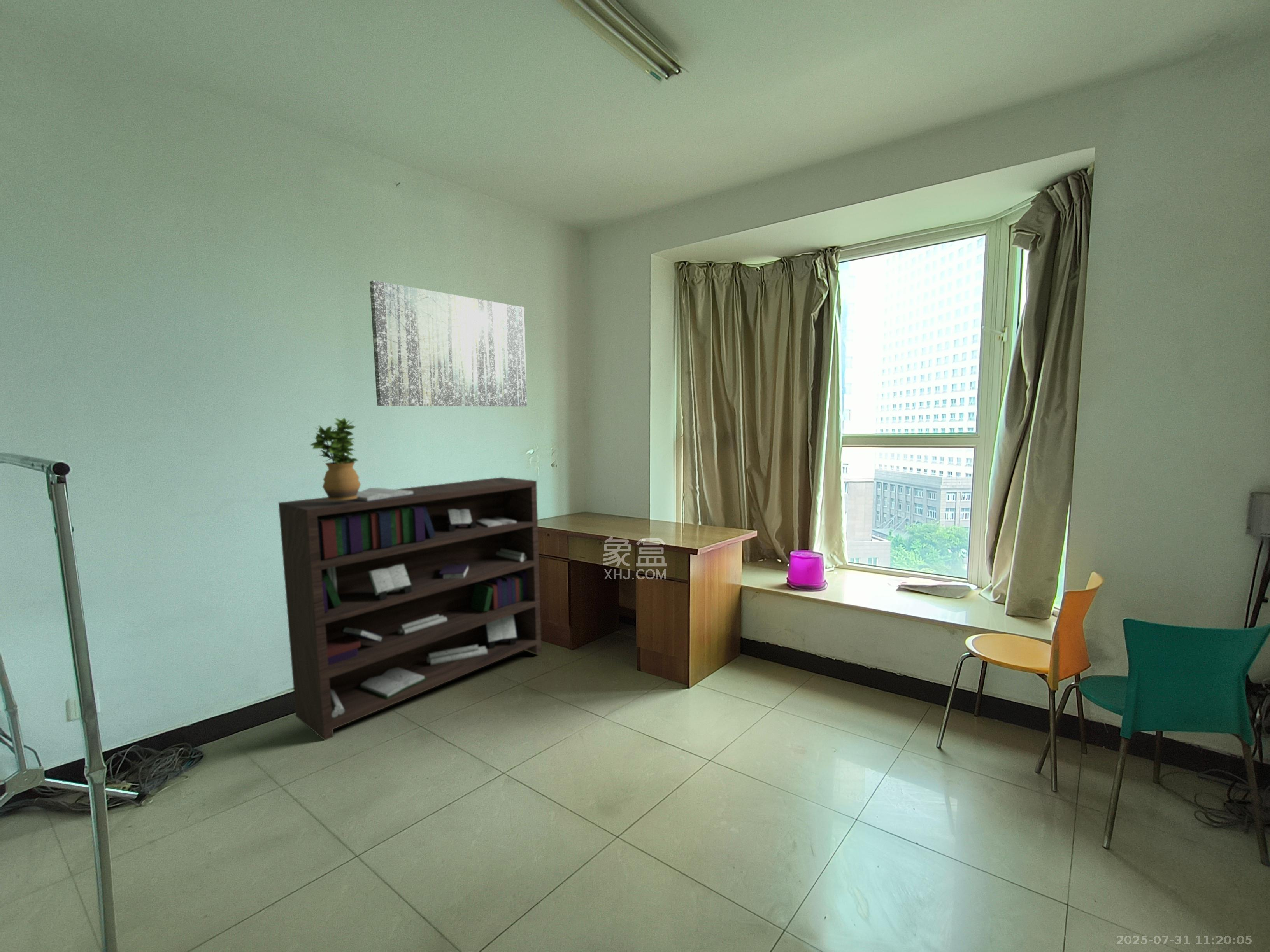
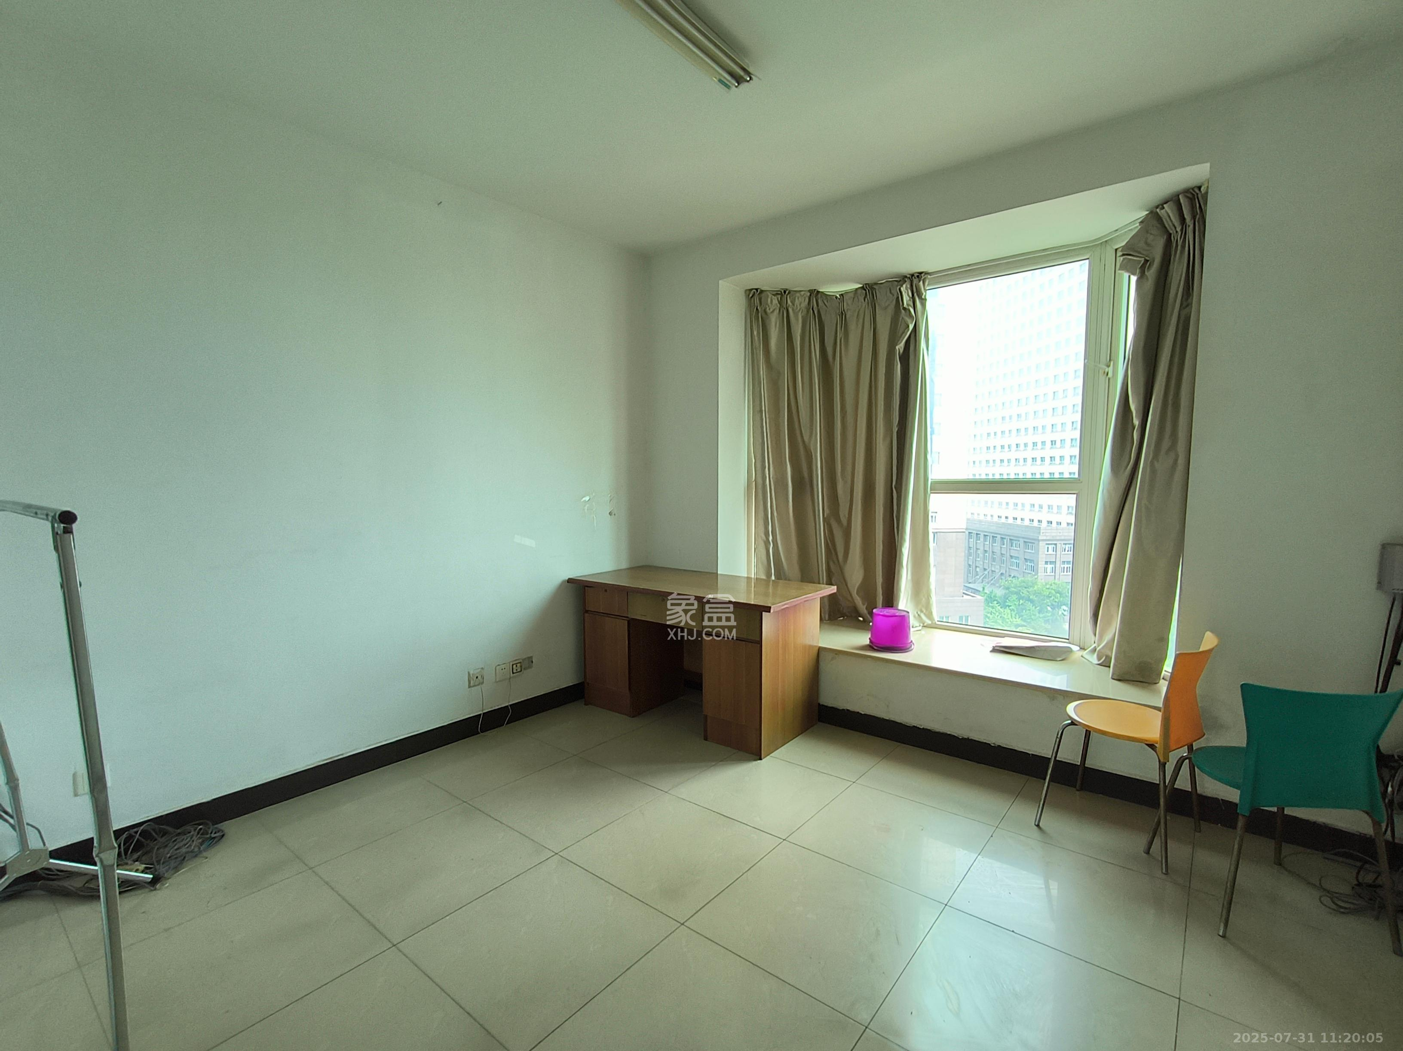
- wall art (458, 352)
- bookshelf (428, 585)
- potted plant (337, 458)
